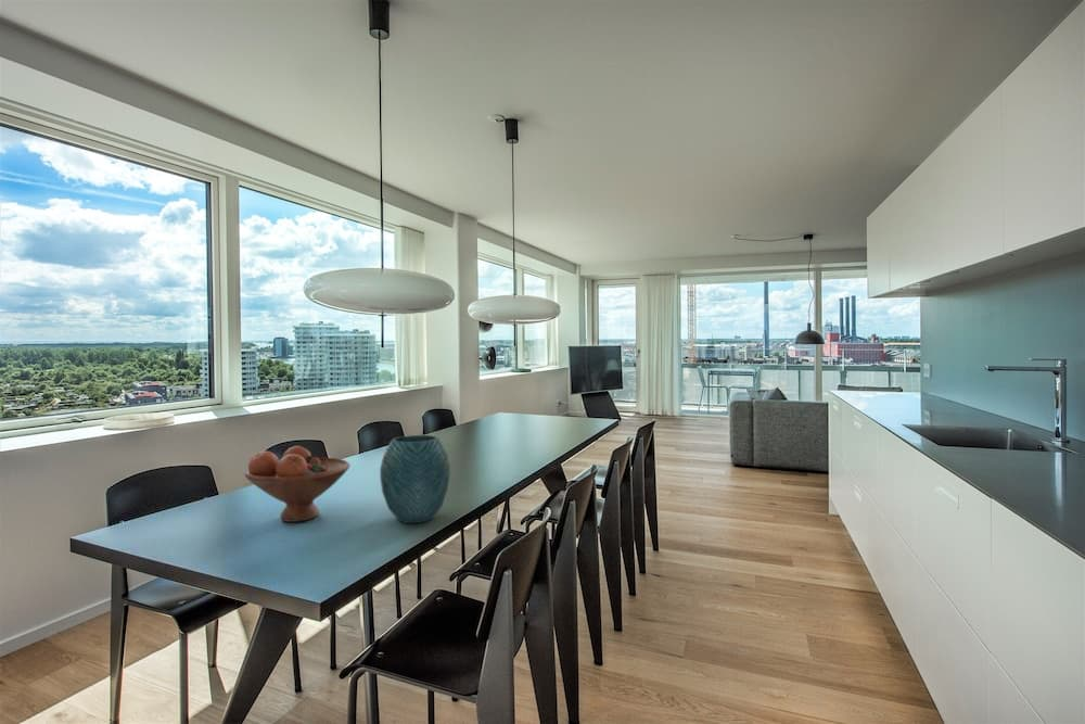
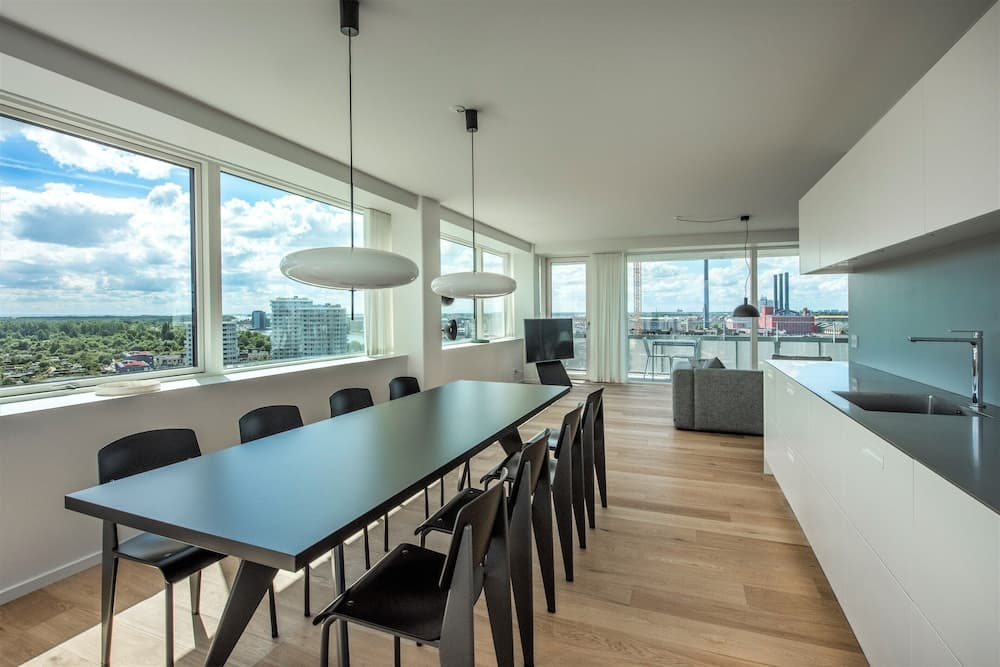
- vase (416, 478)
- fruit bowl (299, 482)
